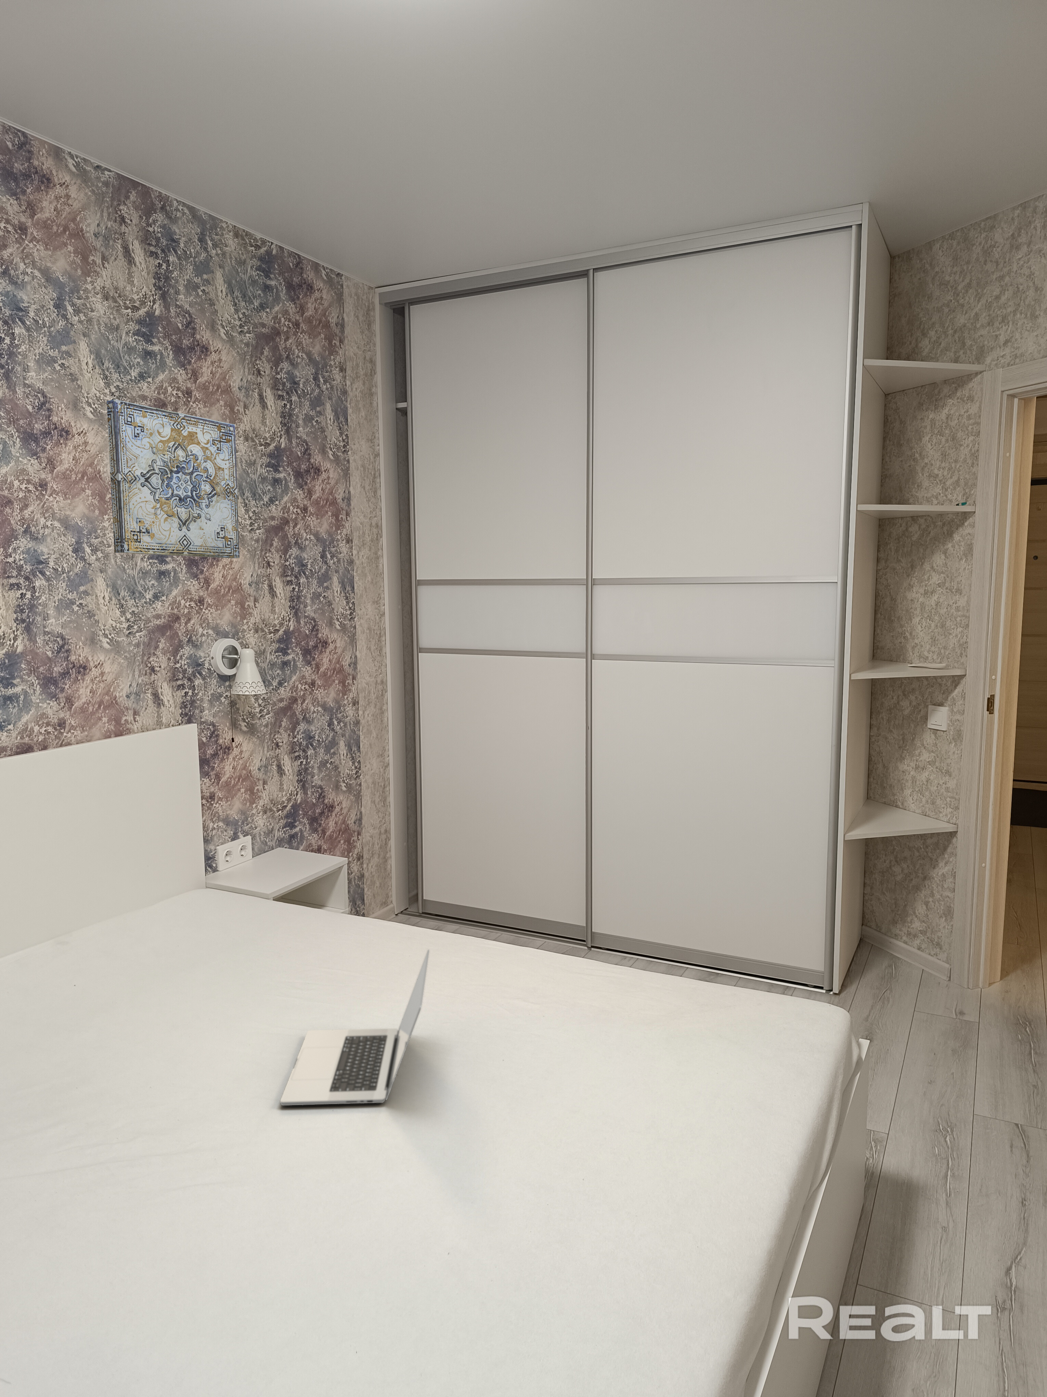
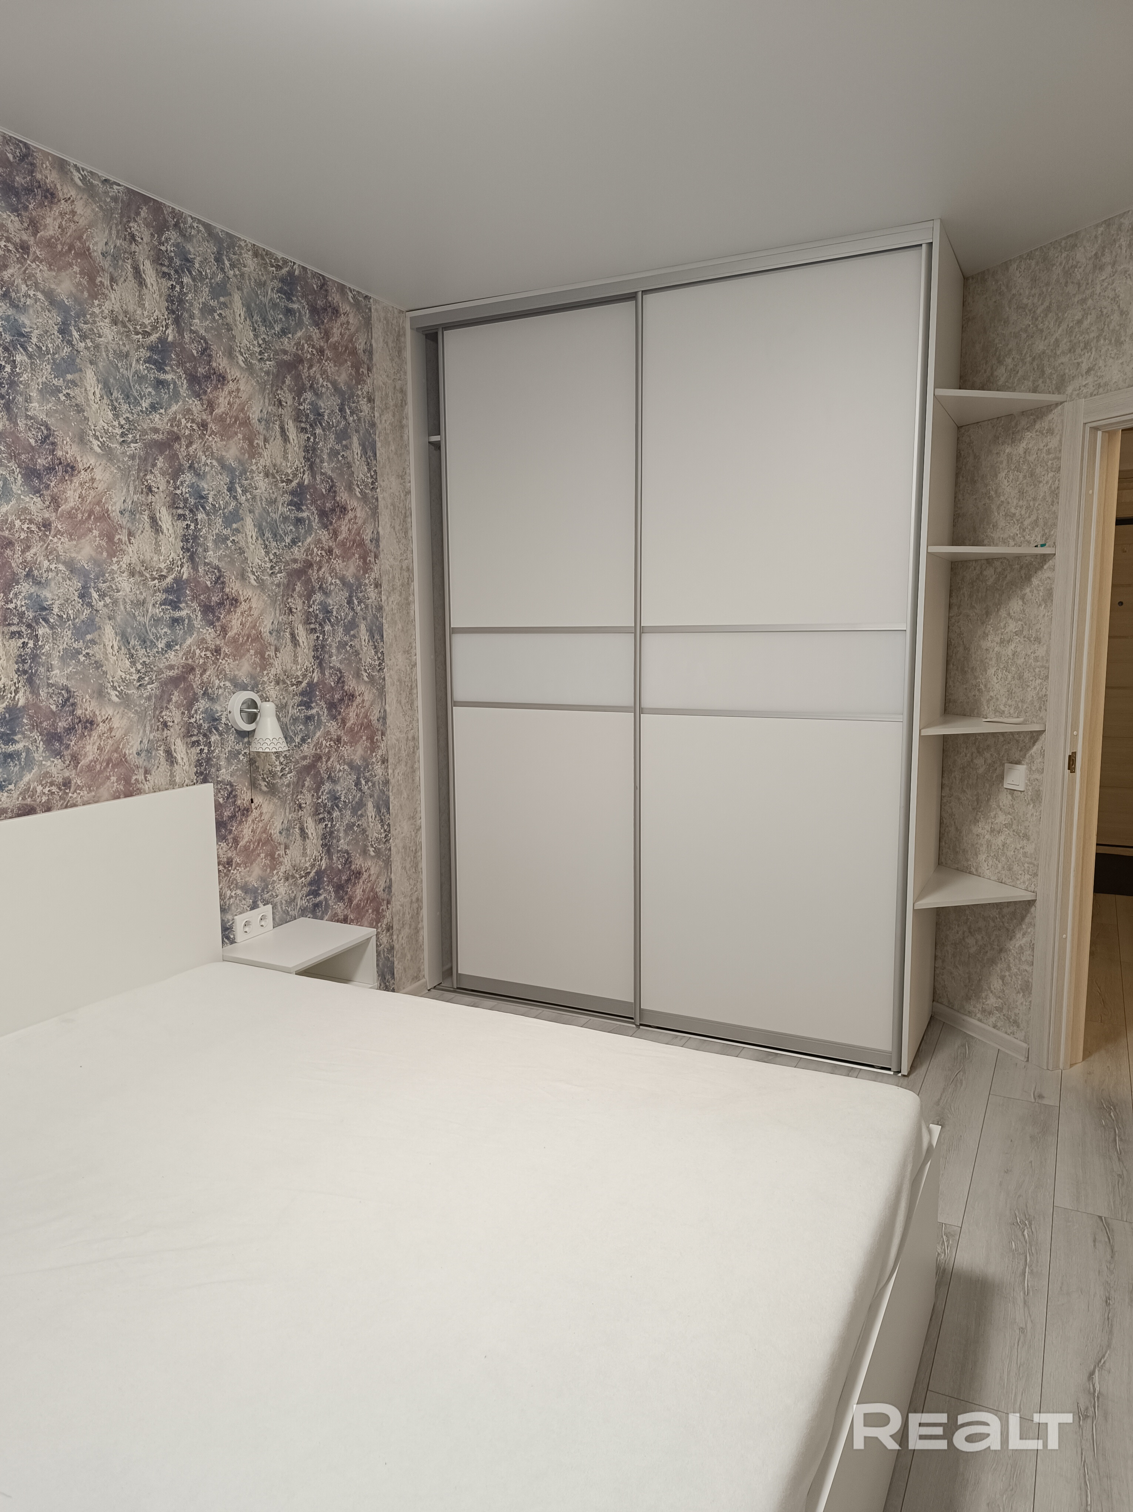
- wall art (177, 485)
- laptop (362, 1028)
